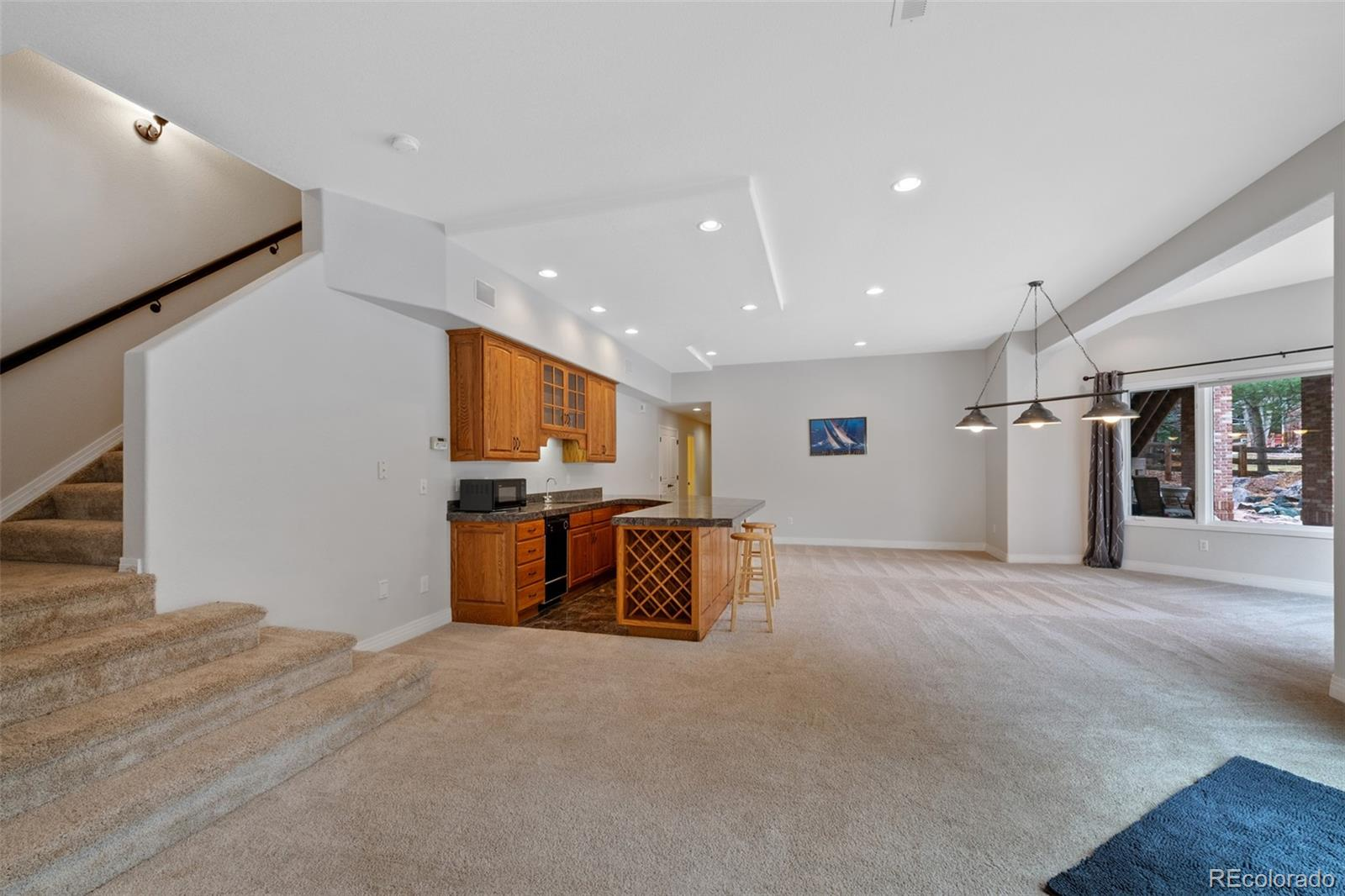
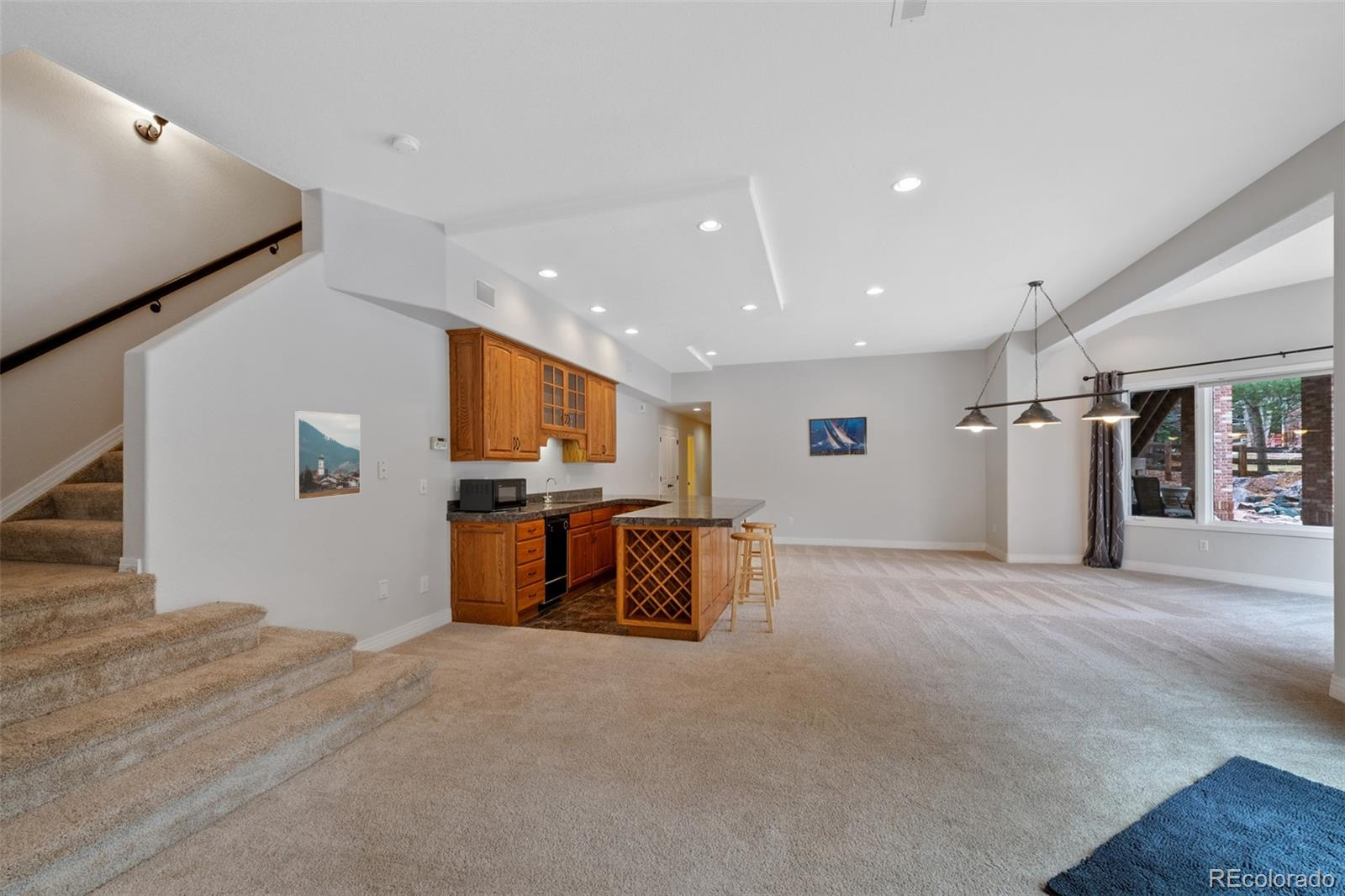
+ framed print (329, 455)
